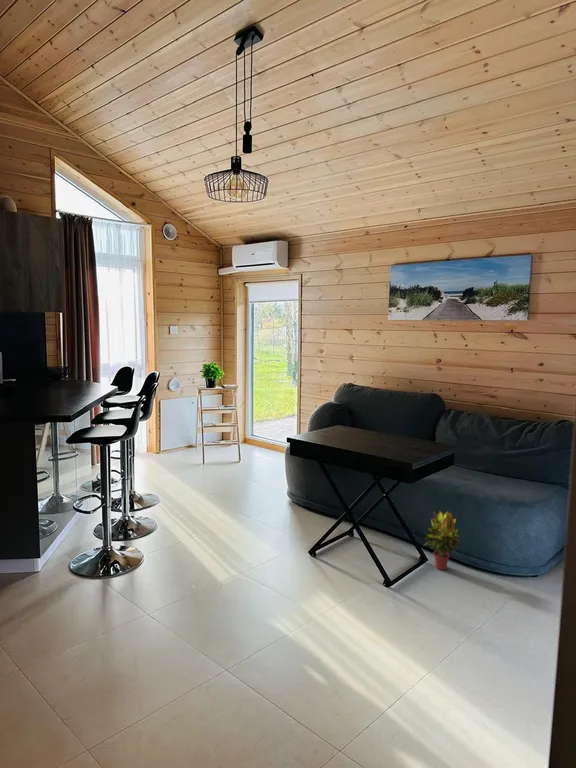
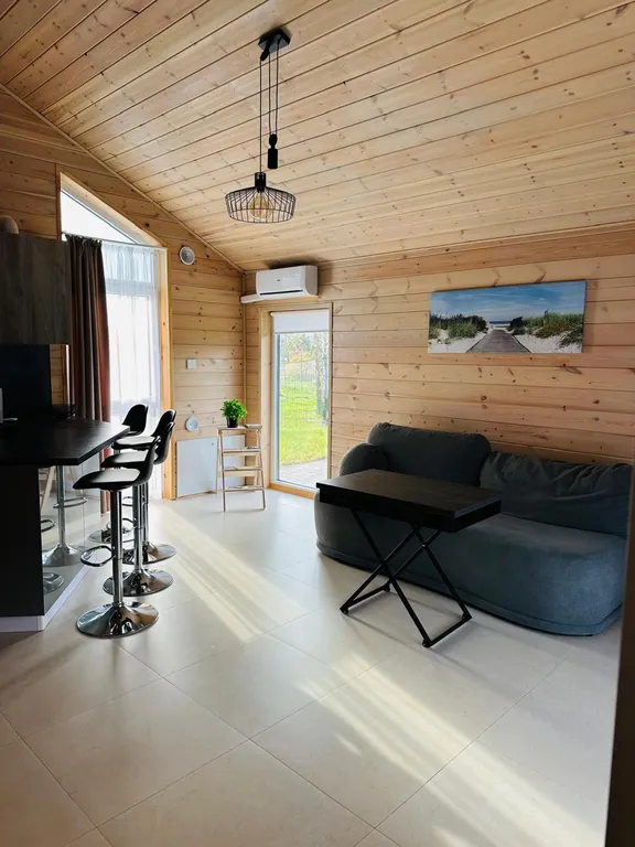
- potted plant (443, 539)
